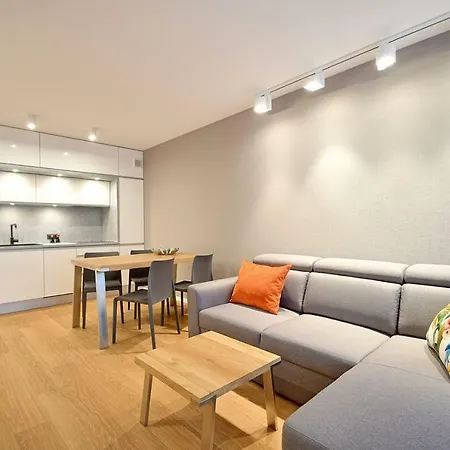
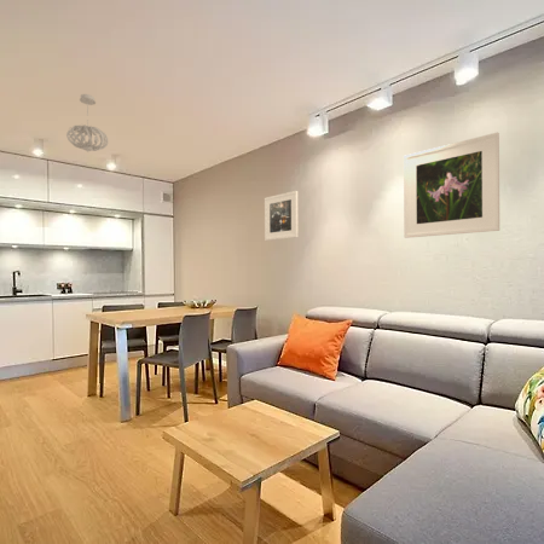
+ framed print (280, 216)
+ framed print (447, 190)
+ pendant light (87, 123)
